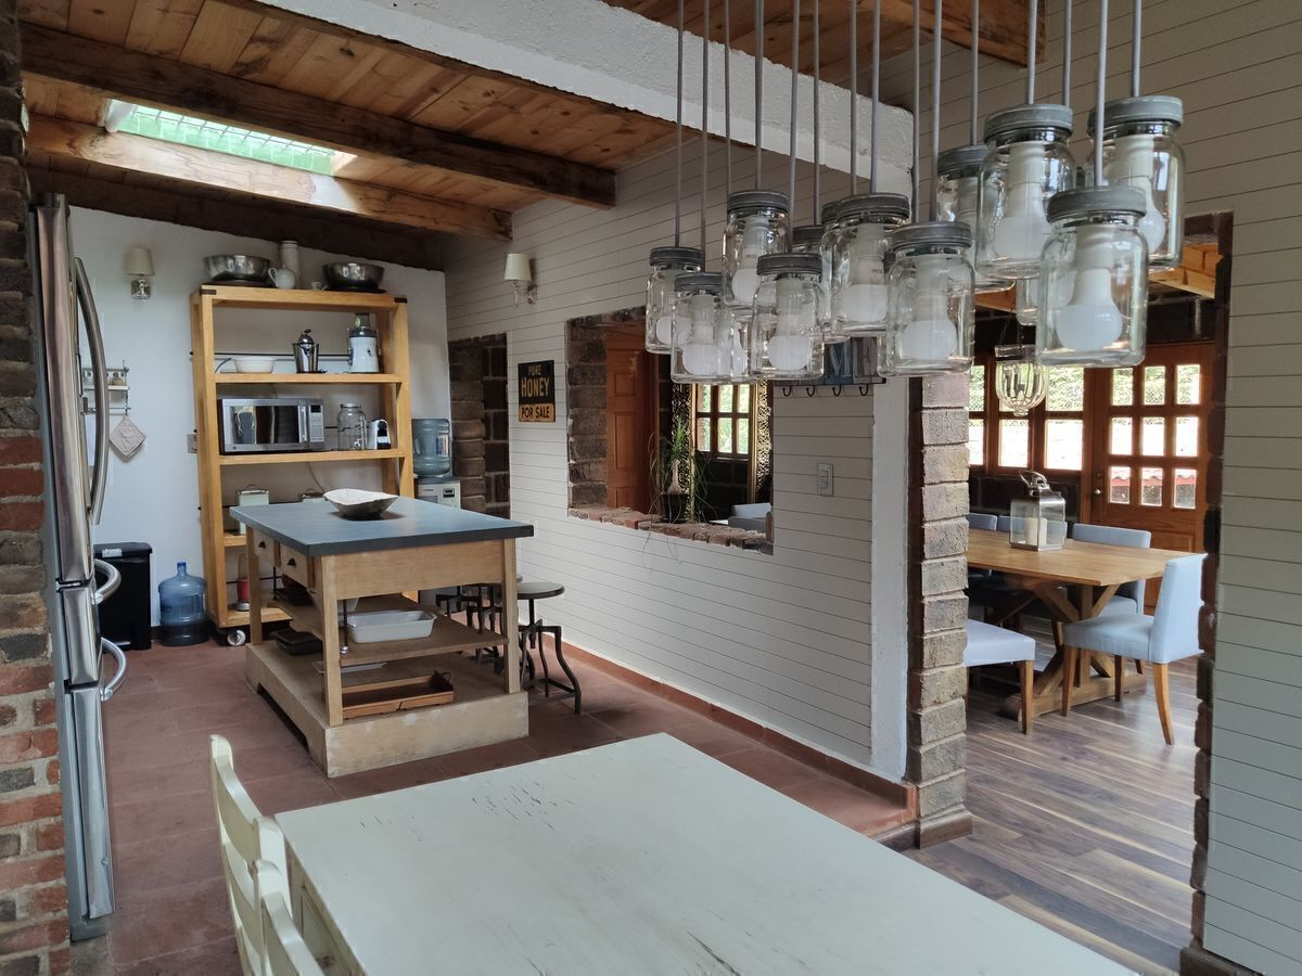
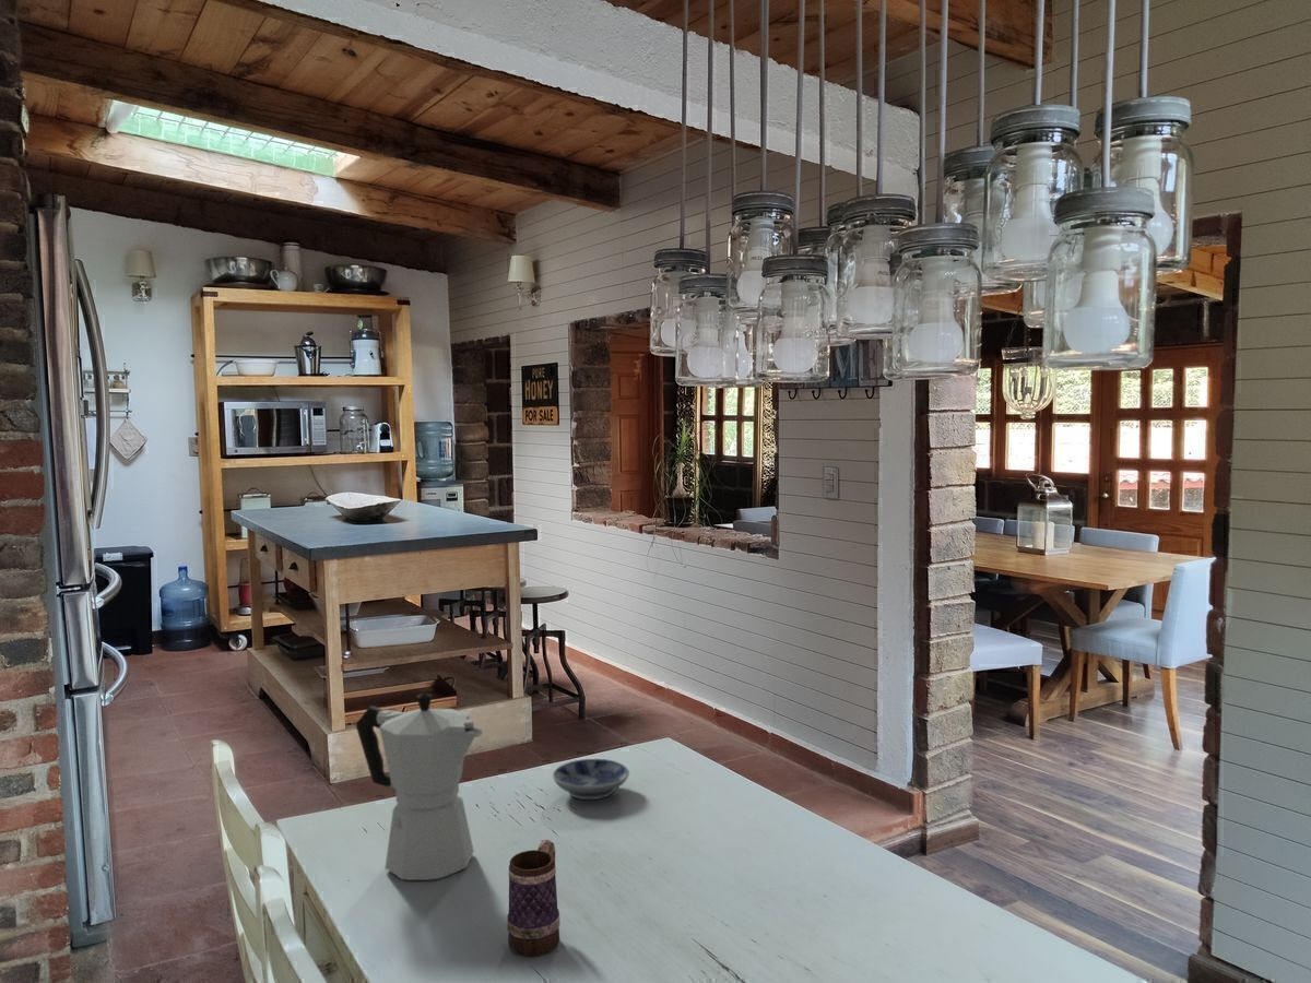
+ moka pot (418, 777)
+ bowl (591, 781)
+ mug (538, 893)
